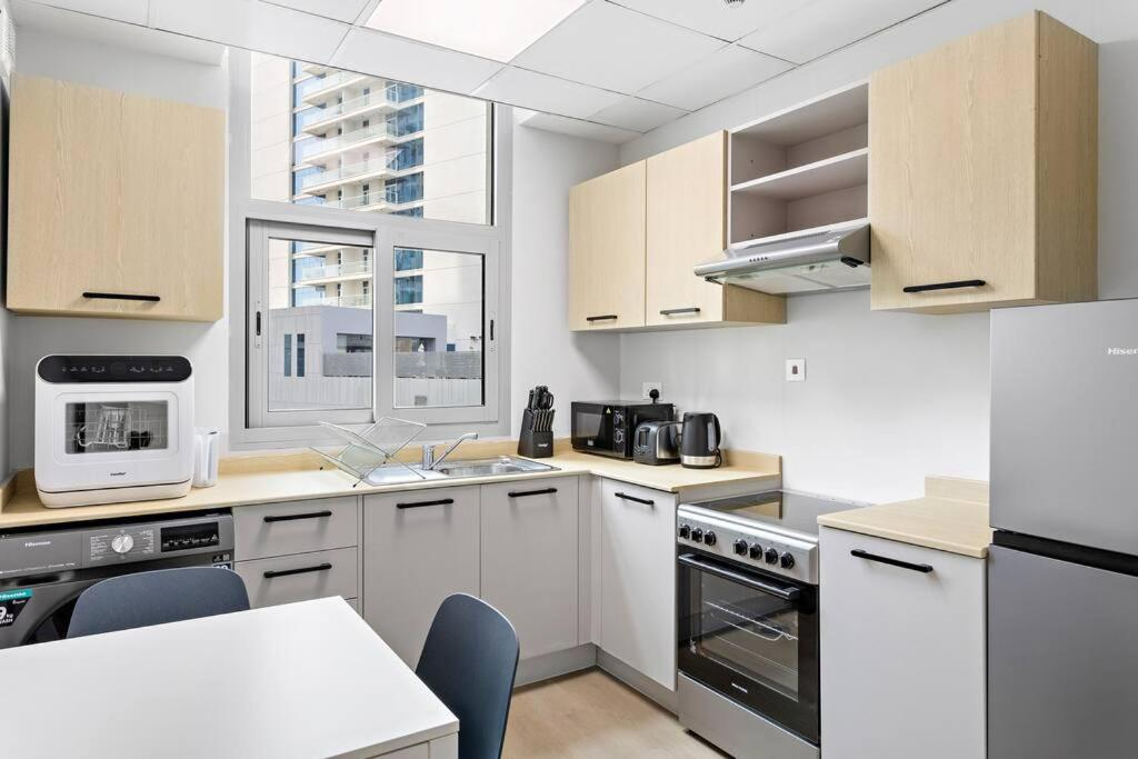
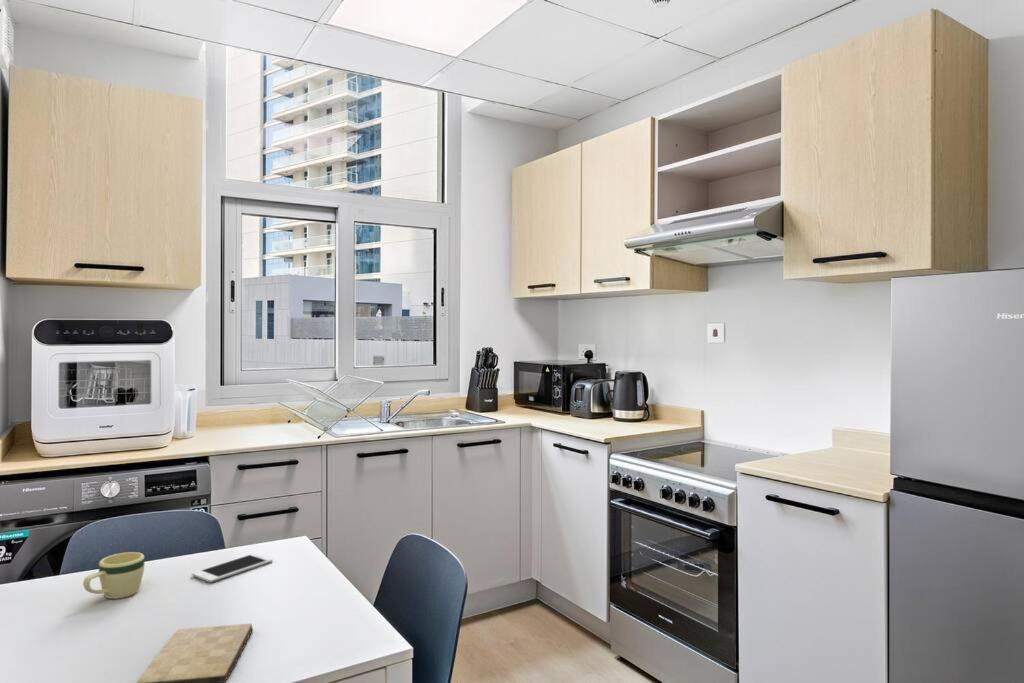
+ cutting board (199, 653)
+ cell phone (233, 567)
+ mug (113, 578)
